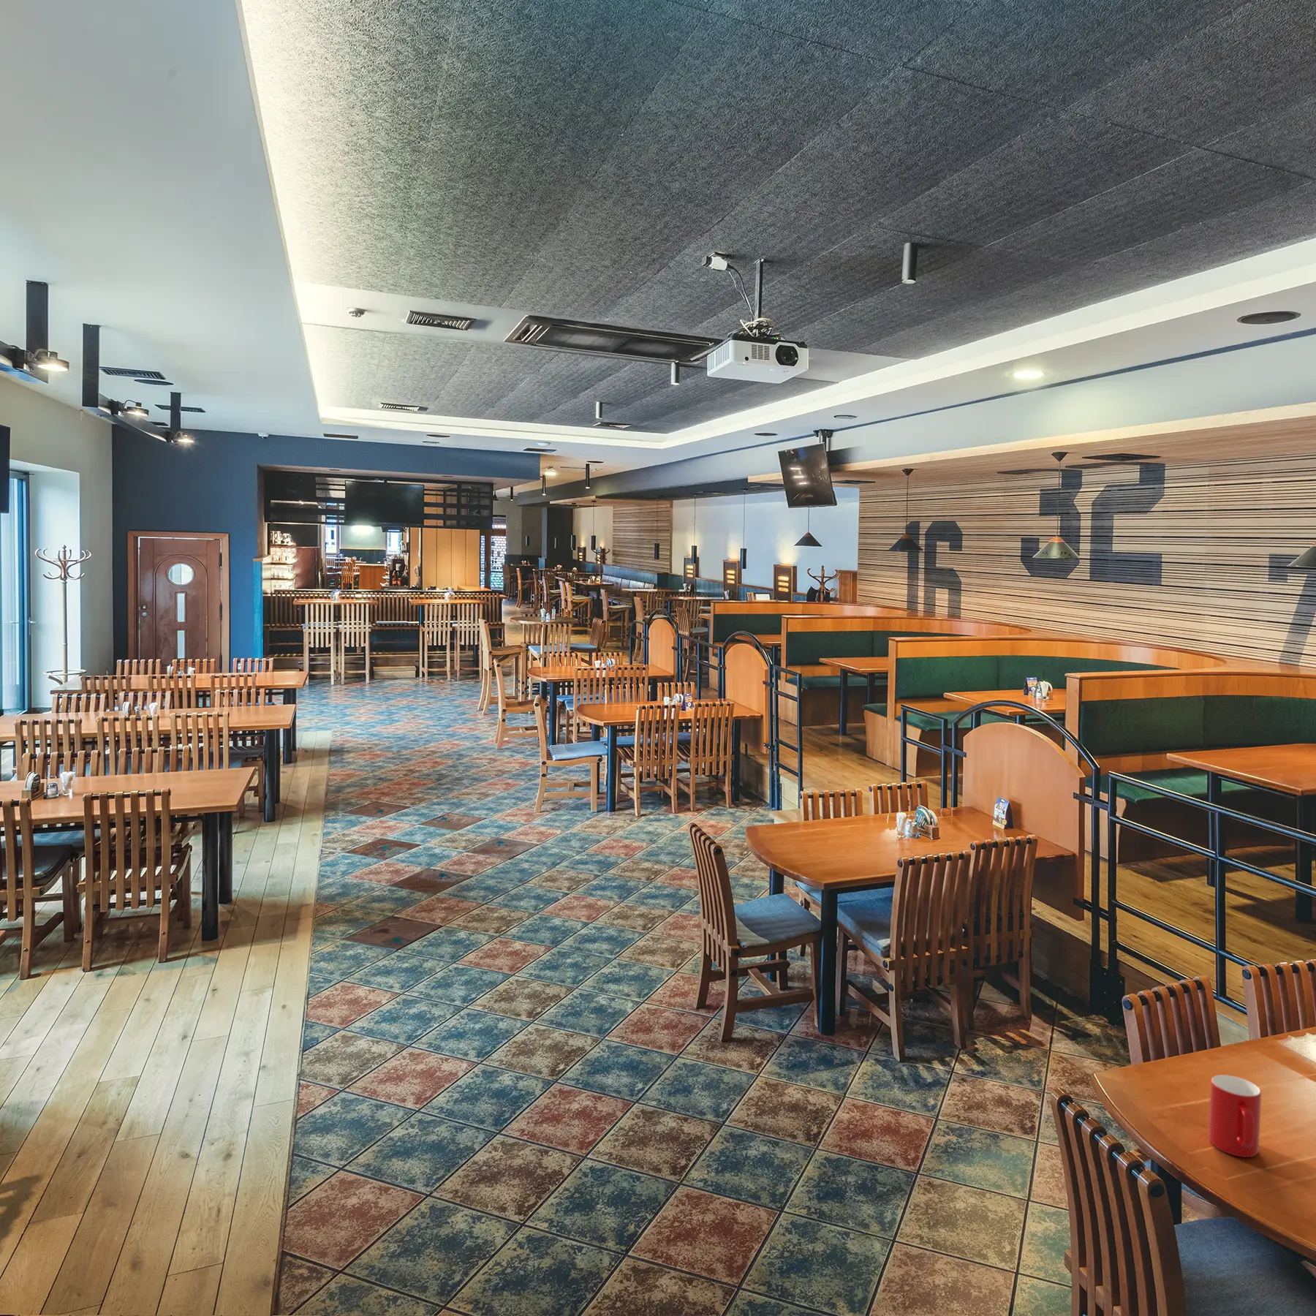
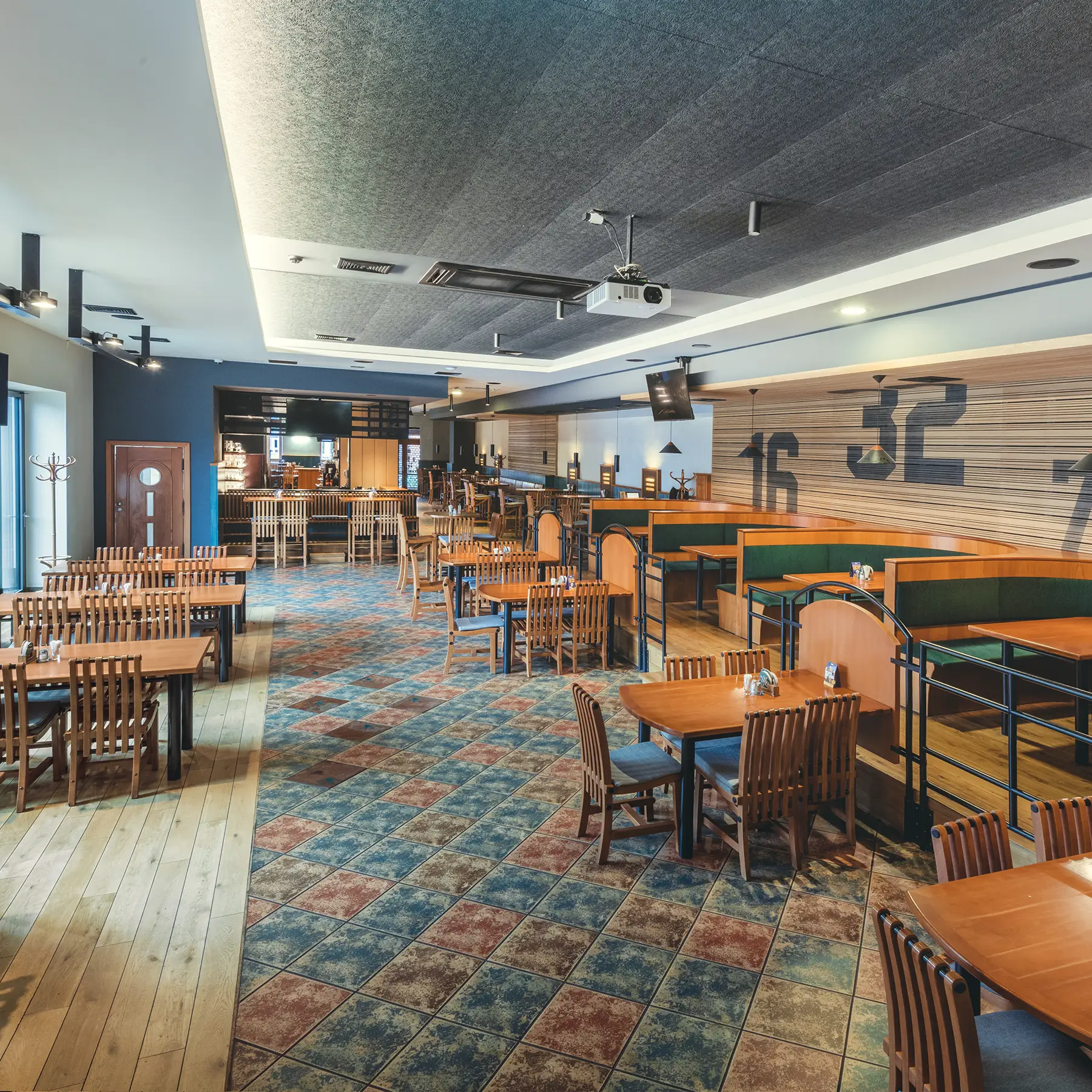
- cup (1234, 1120)
